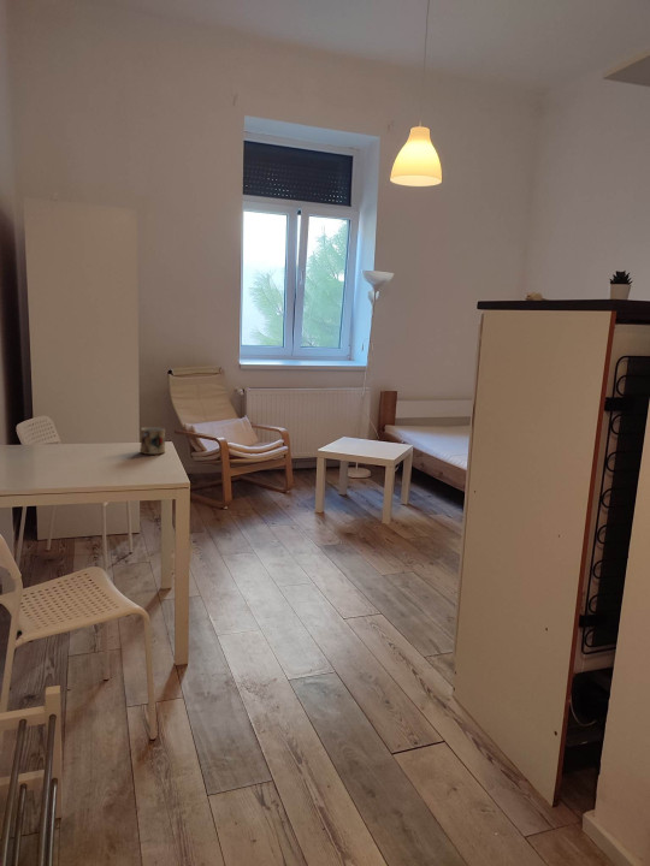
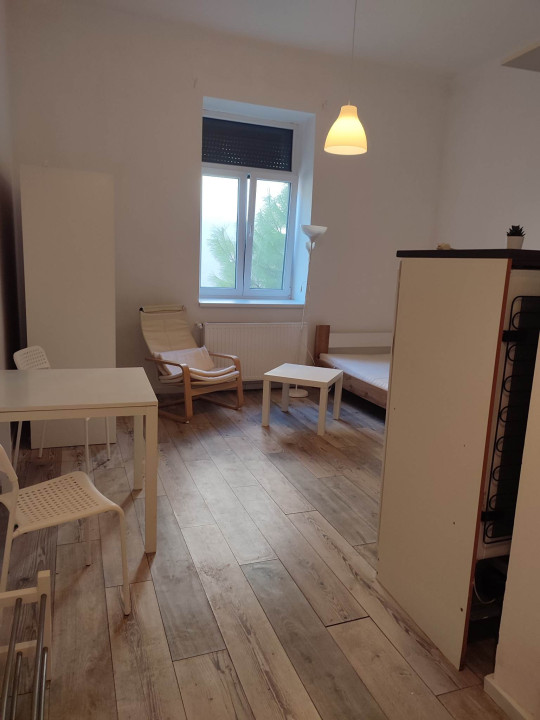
- mug (152, 440)
